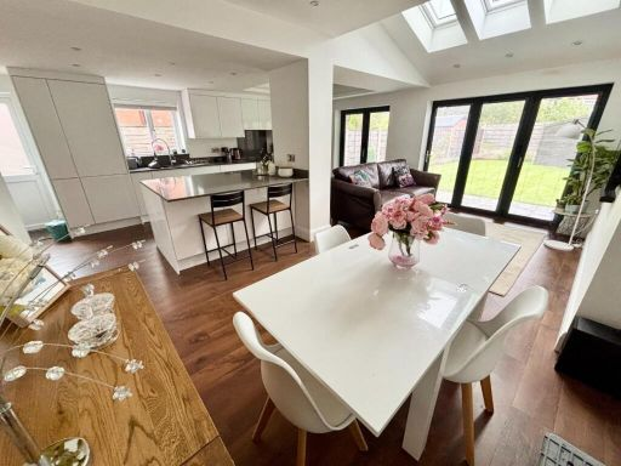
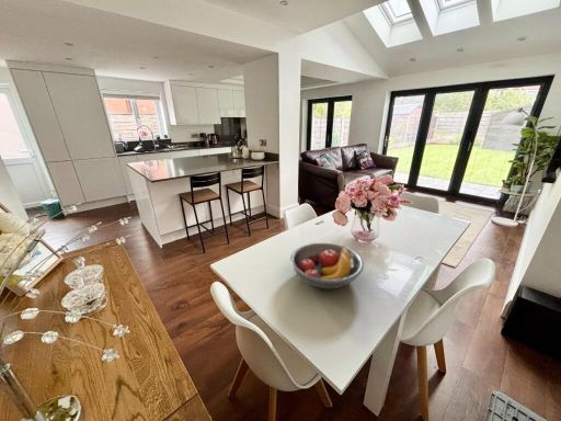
+ fruit bowl (325, 265)
